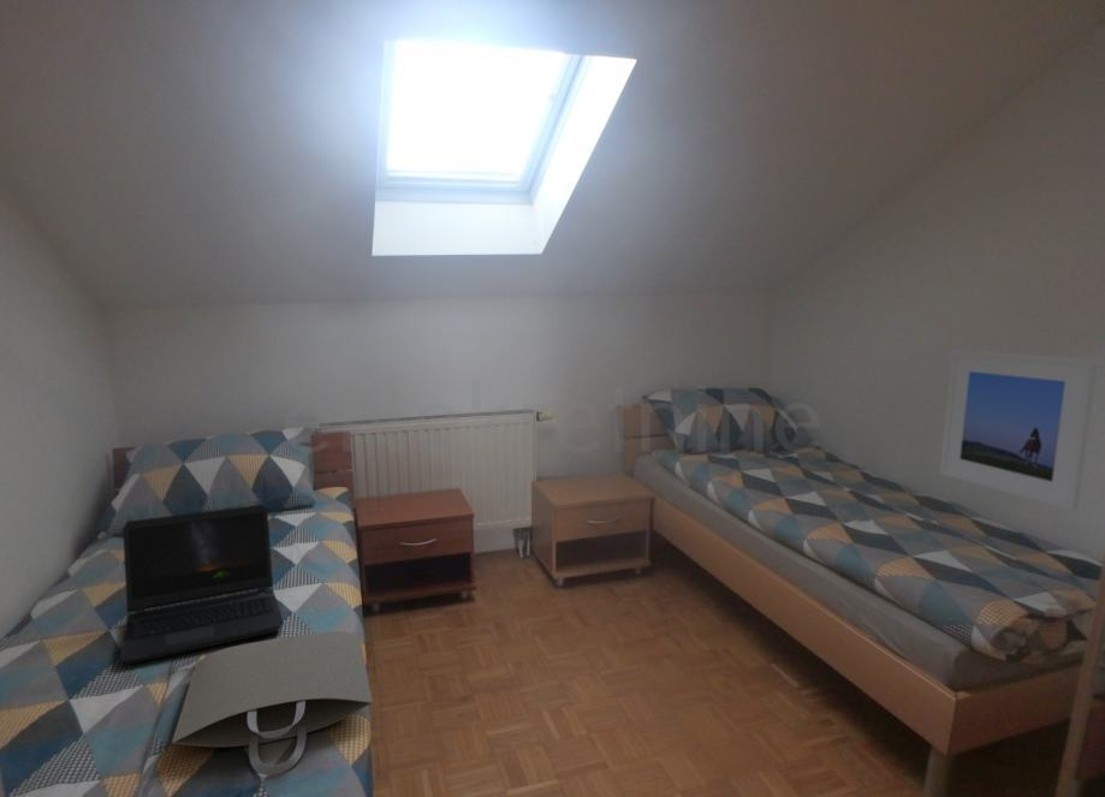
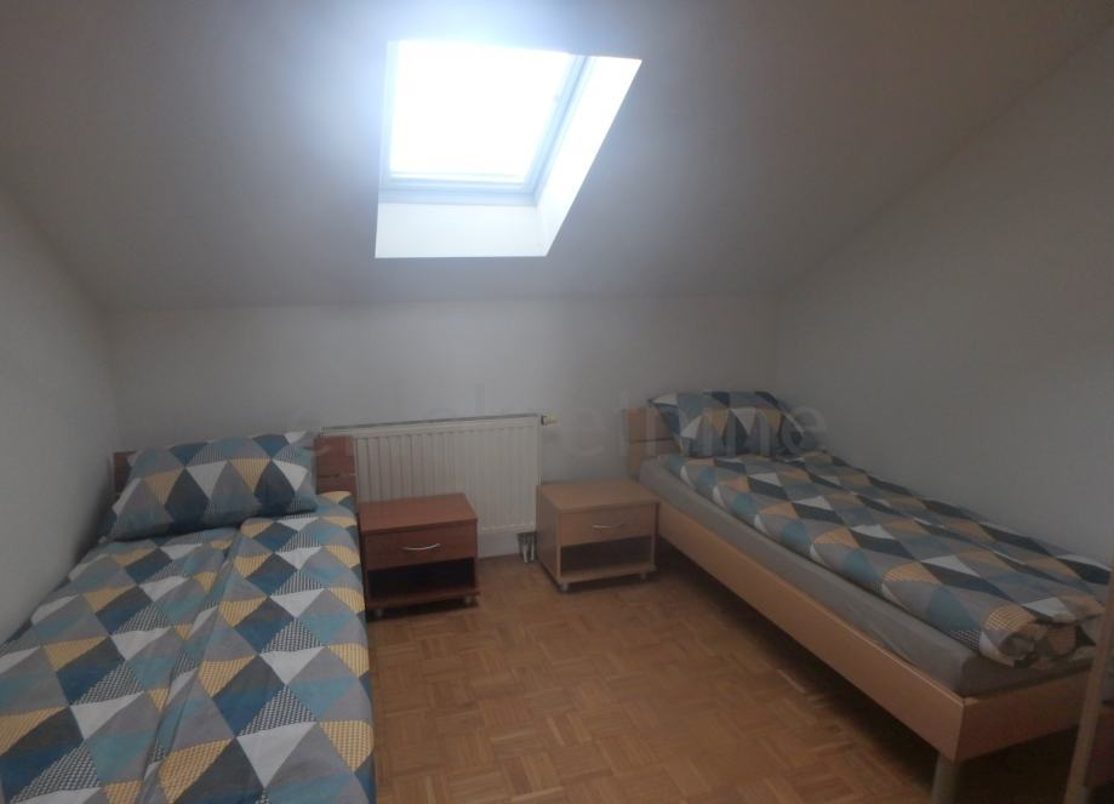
- tote bag (279, 691)
- laptop computer (202, 576)
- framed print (1009, 423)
